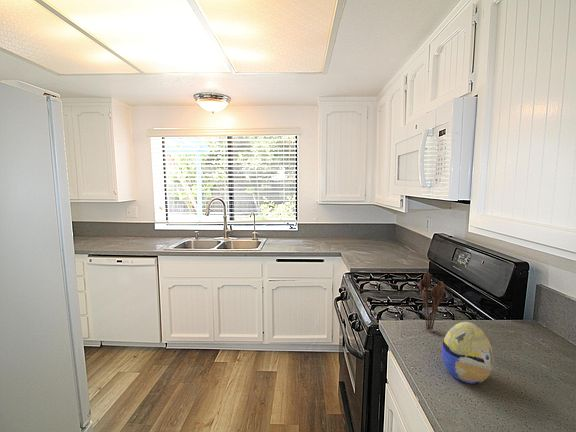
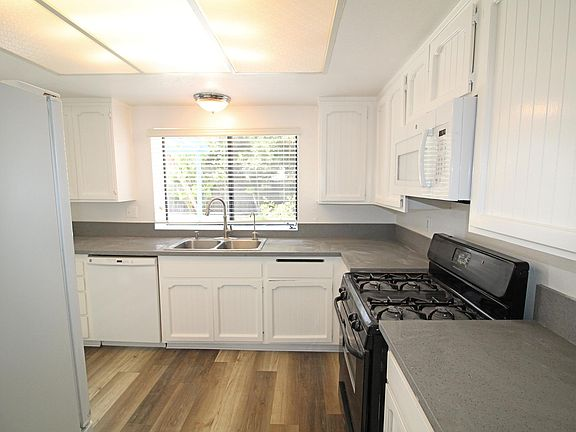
- utensil holder (433, 303)
- decorative egg (467, 349)
